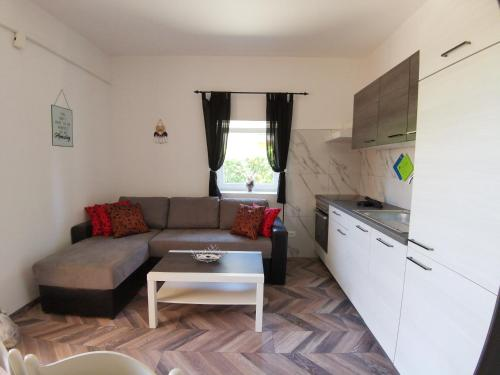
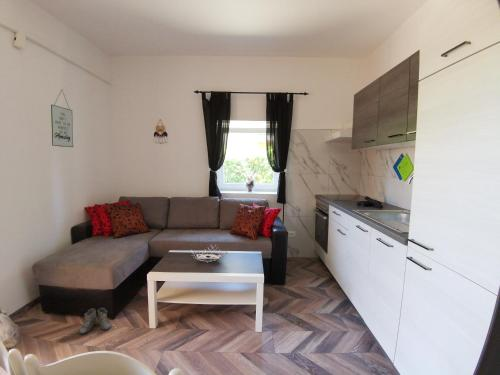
+ boots (95, 319)
